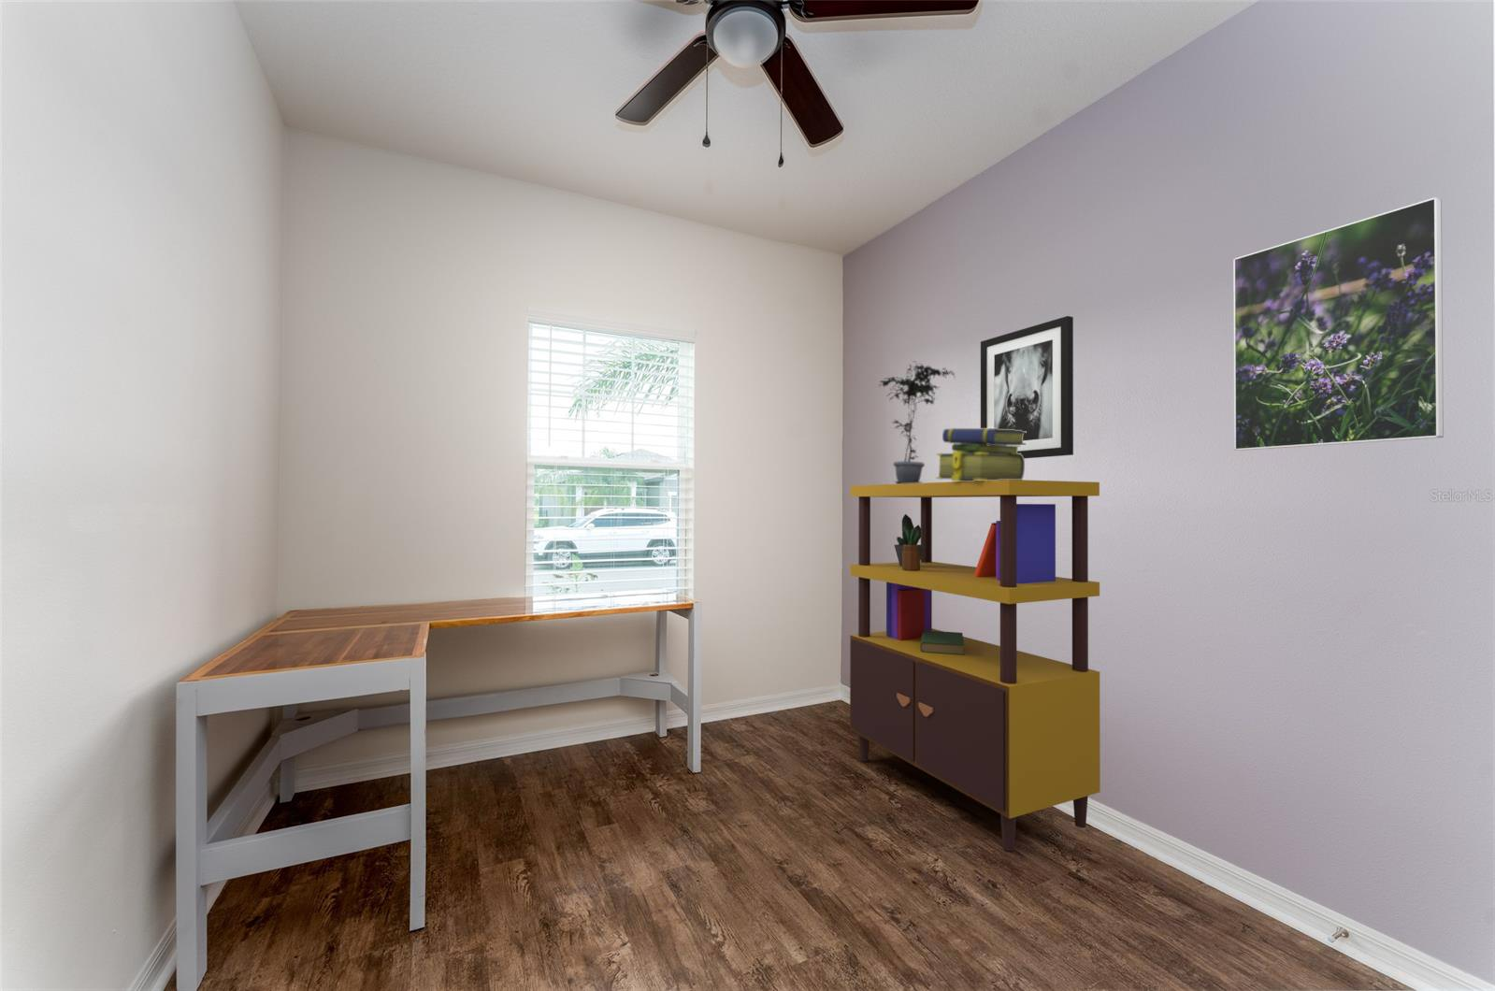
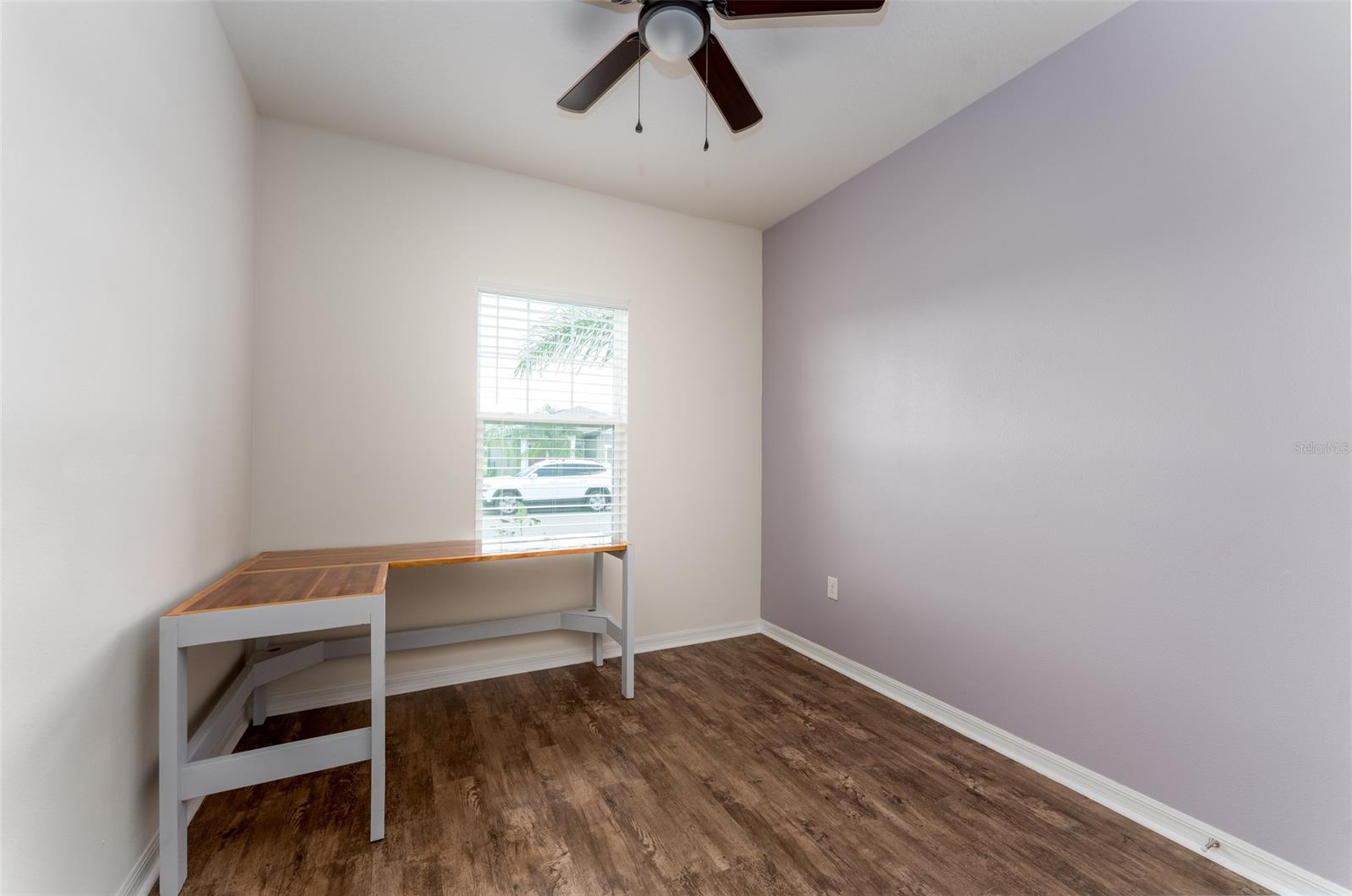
- wall art (1023, 394)
- potted plant (911, 420)
- bookcase (959, 636)
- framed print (1327, 337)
- stack of books (982, 453)
